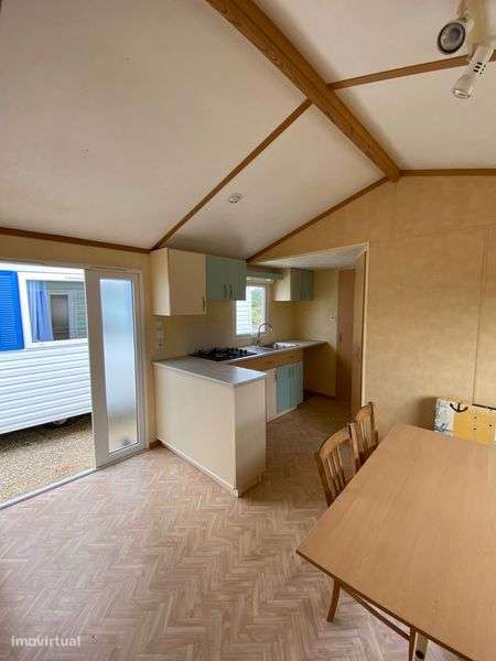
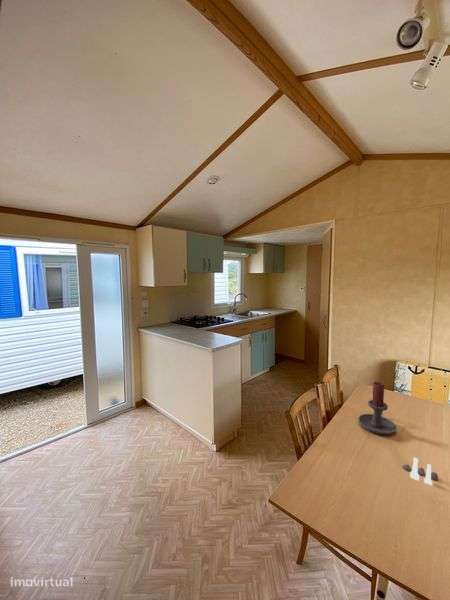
+ candle holder (378, 402)
+ salt and pepper shaker set (420, 467)
